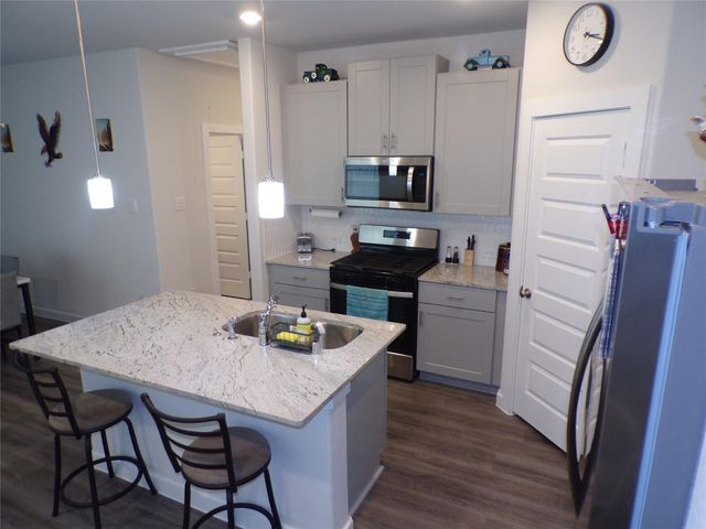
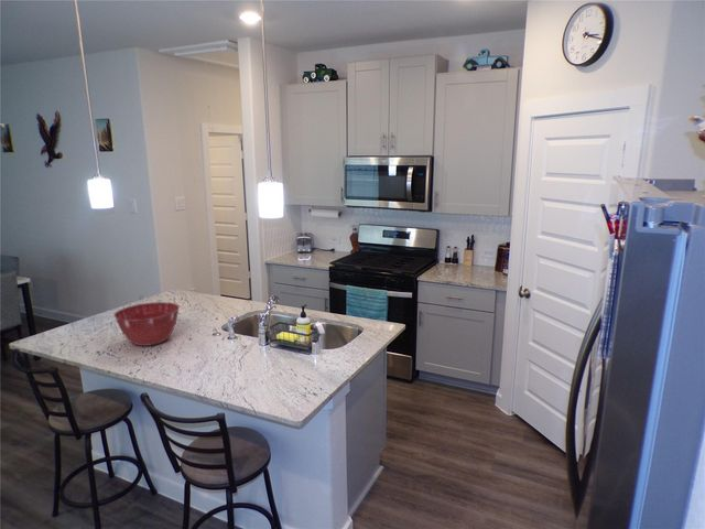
+ mixing bowl (149, 325)
